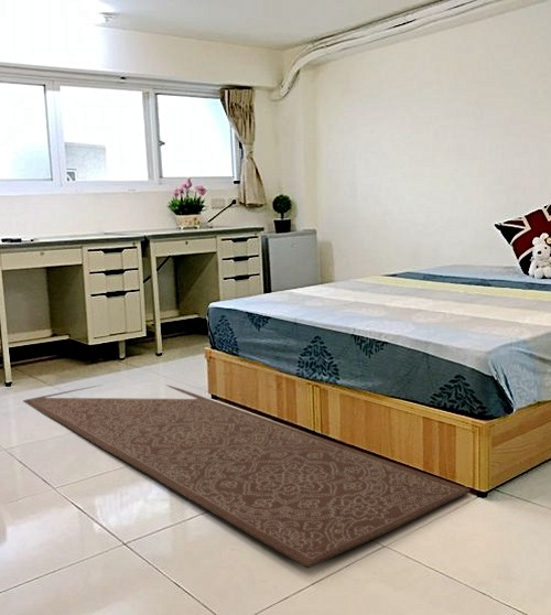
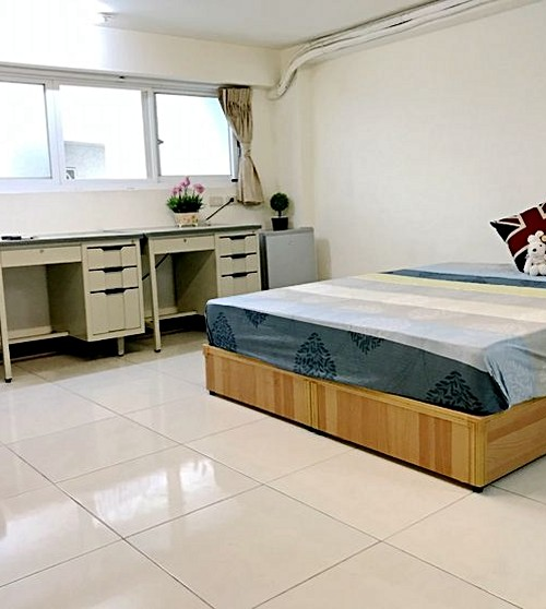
- rug (194, 434)
